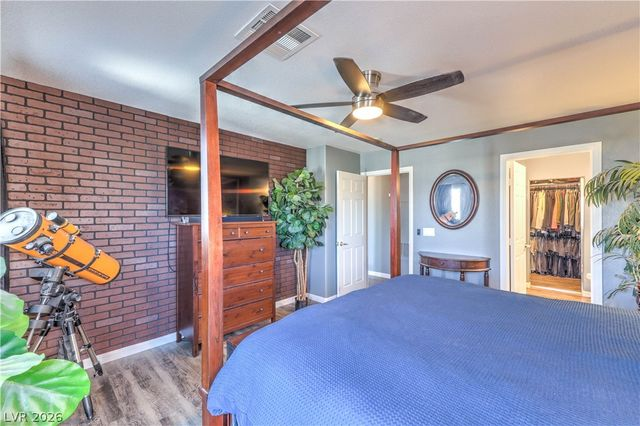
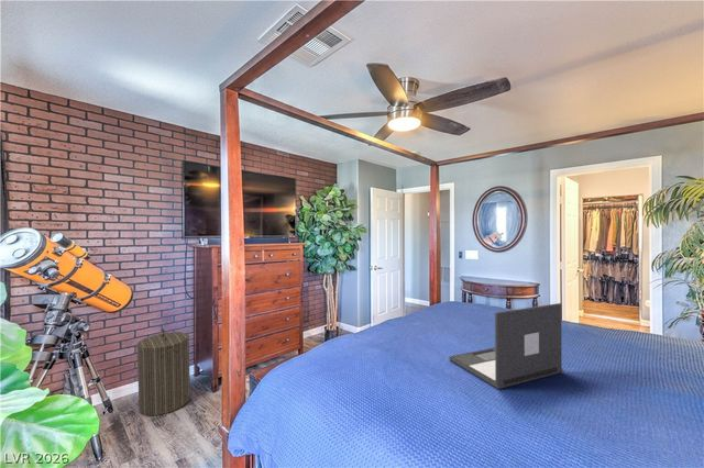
+ laptop (503, 333)
+ laundry hamper (164, 366)
